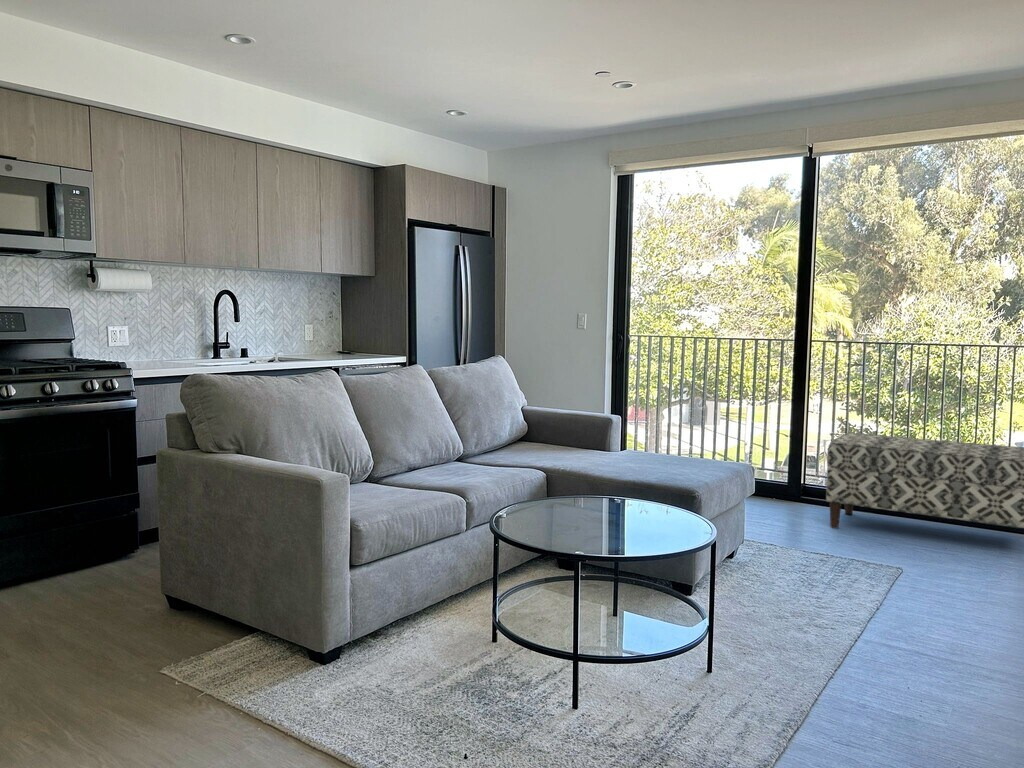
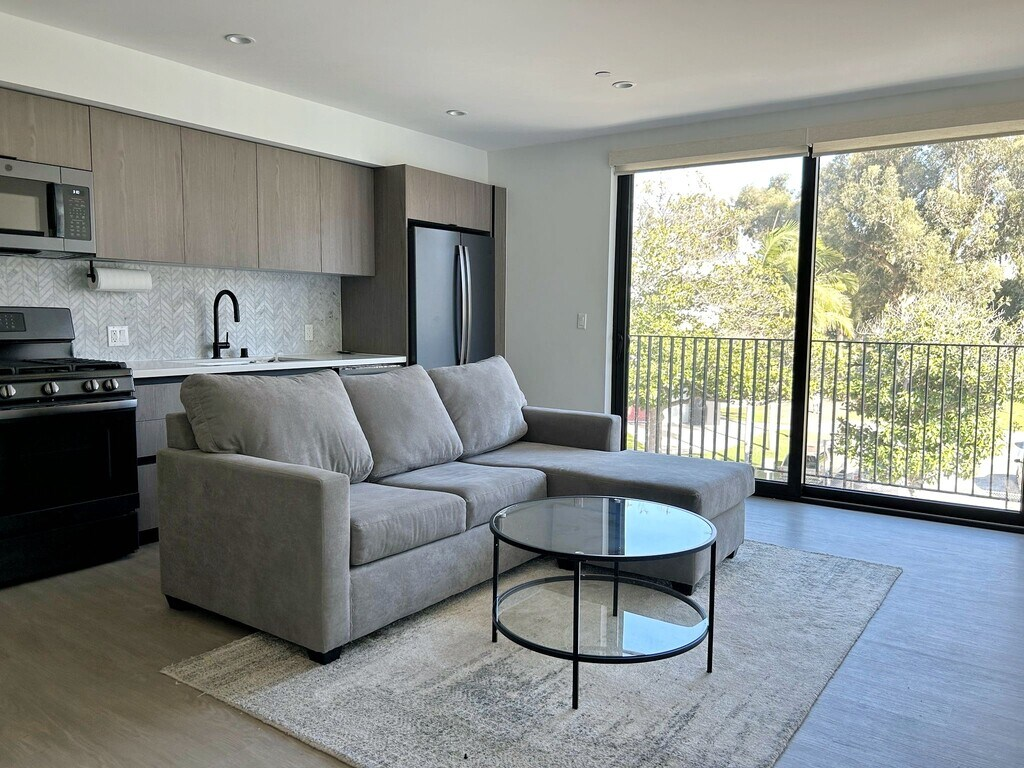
- bench (935, 490)
